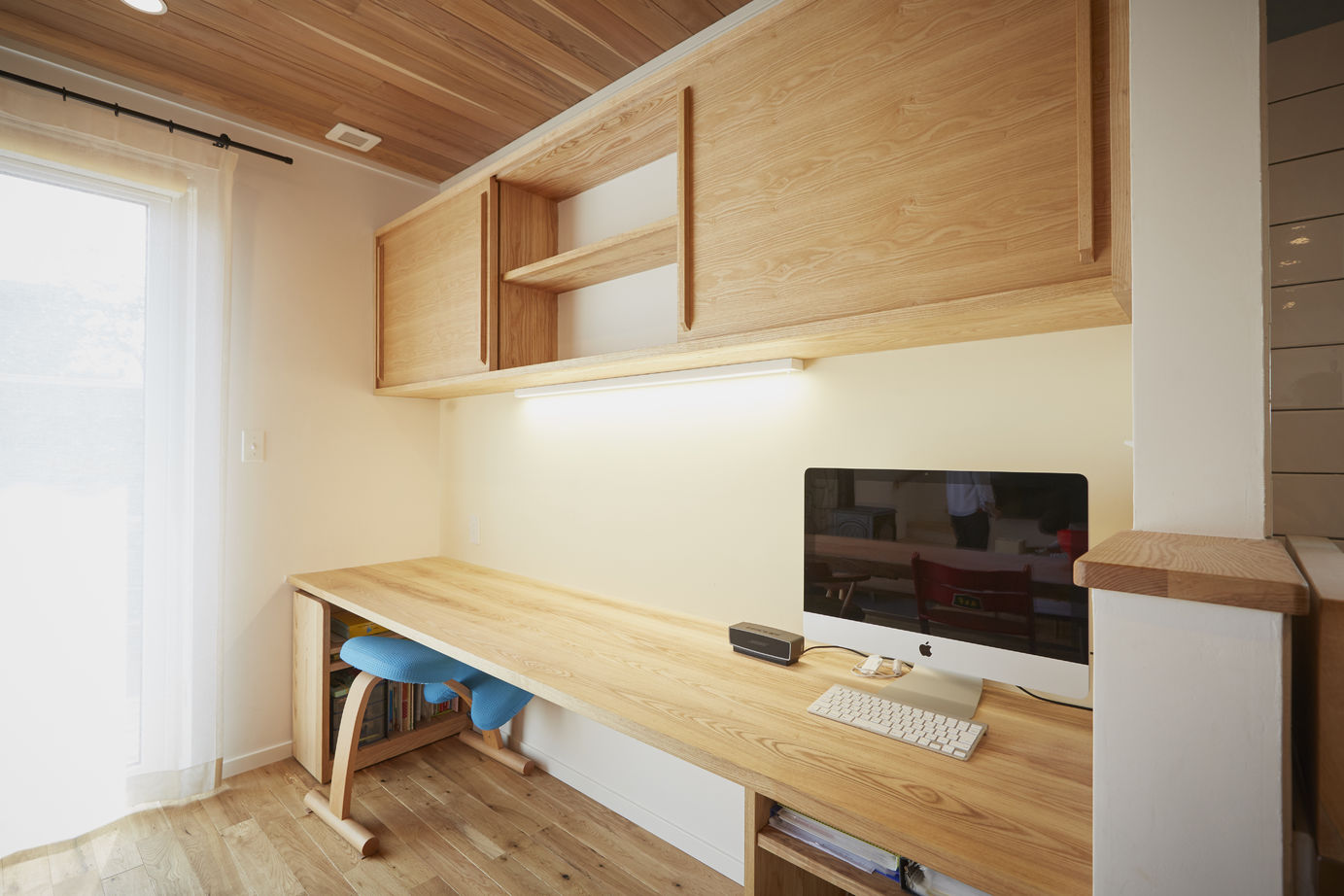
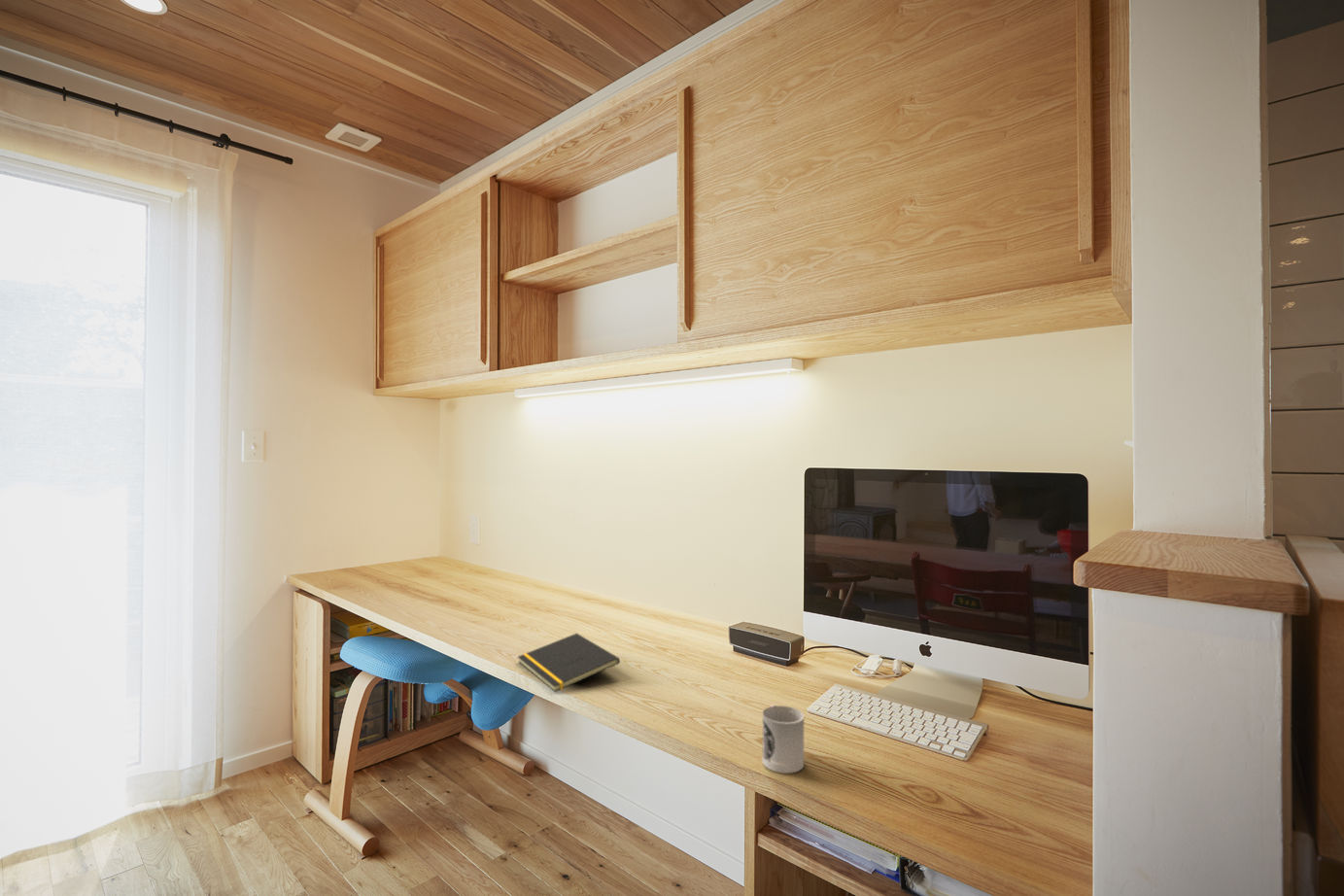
+ cup (779, 734)
+ notepad (567, 659)
